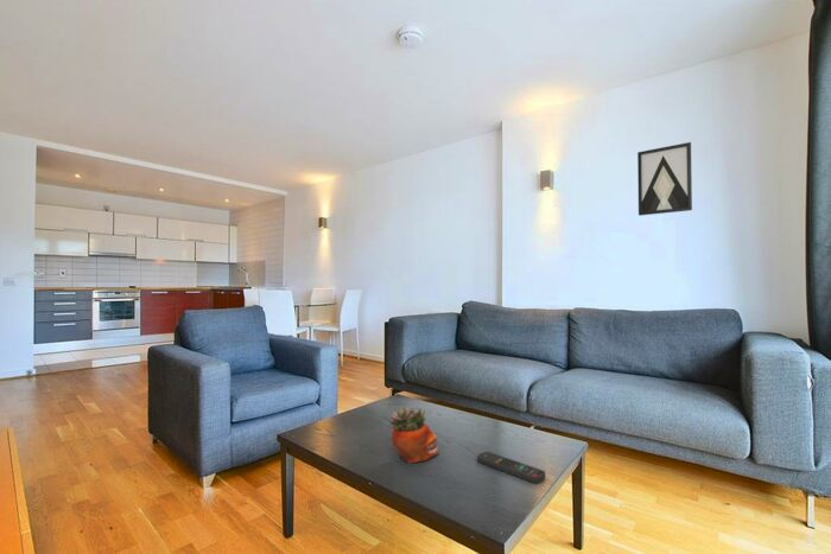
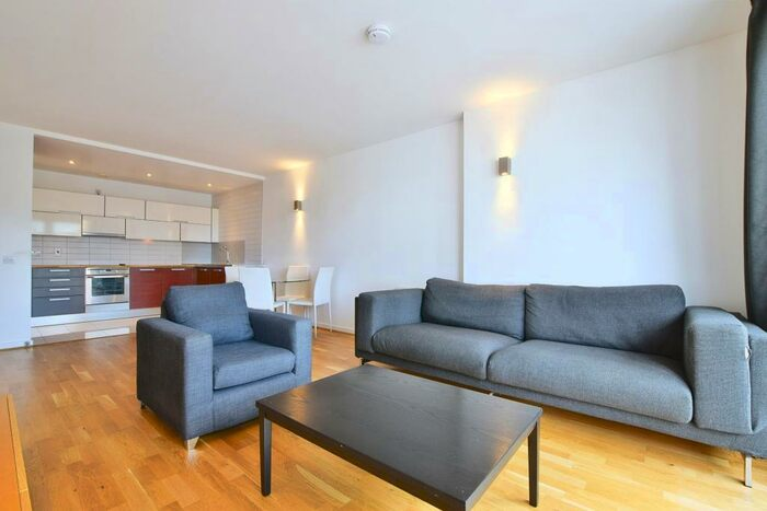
- succulent planter (414, 431)
- wall art (664, 179)
- remote control (509, 465)
